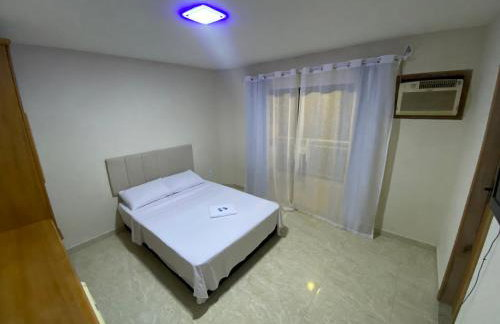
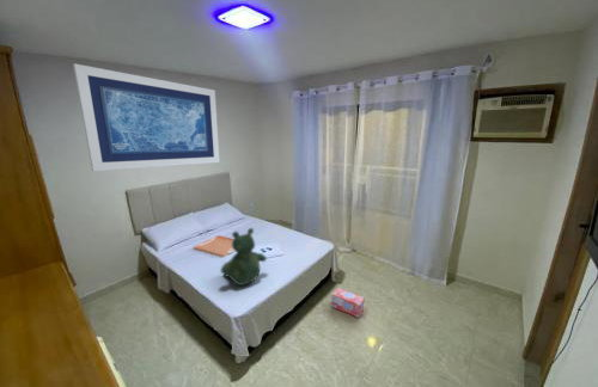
+ wall art (163, 124)
+ teddy bear (240, 253)
+ serving tray (220, 245)
+ box (347, 301)
